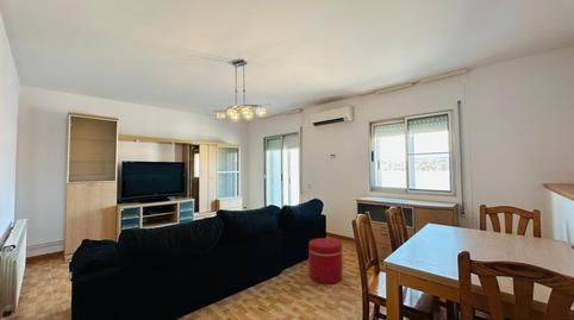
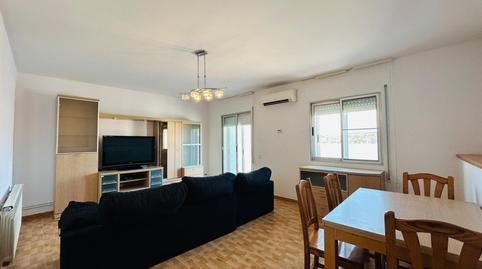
- ottoman (325, 259)
